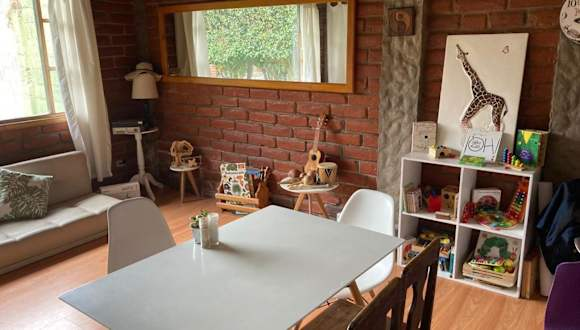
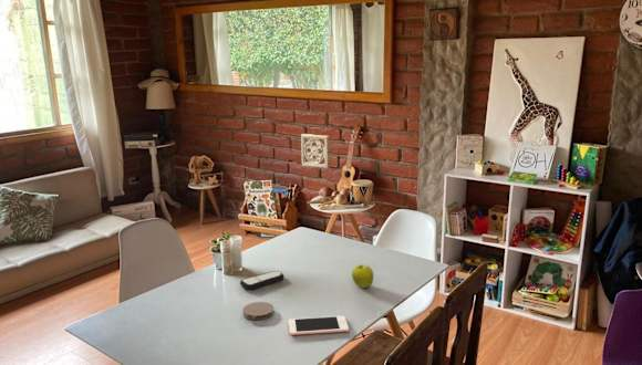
+ fruit (362, 275)
+ cell phone (318, 325)
+ wall ornament (314, 152)
+ coaster (258, 310)
+ remote control (262, 279)
